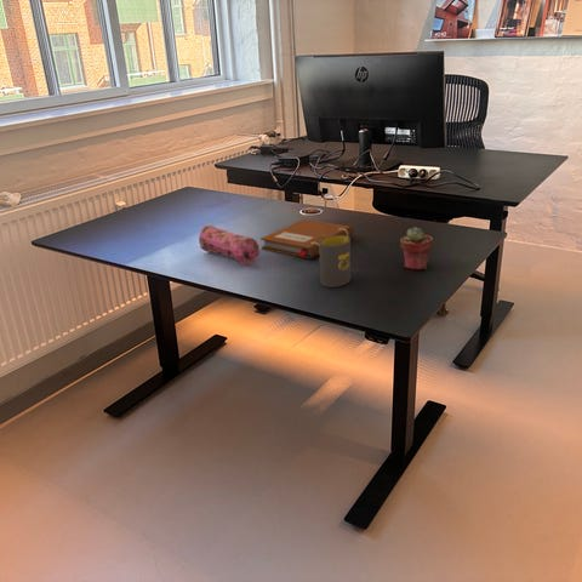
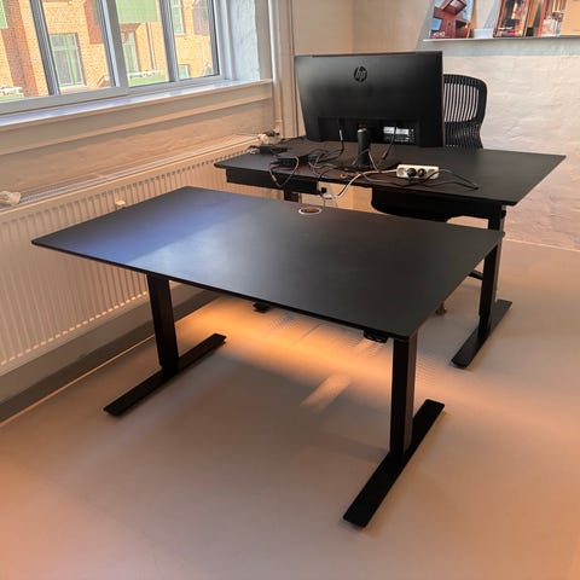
- mug (332, 259)
- notebook (307, 238)
- pencil case (228, 244)
- potted succulent (416, 246)
